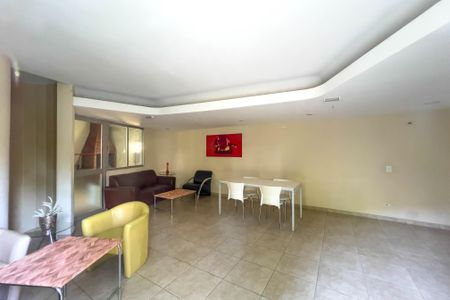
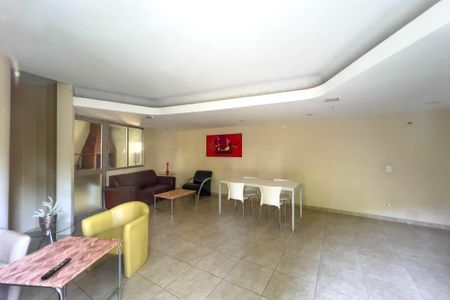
+ remote control (57, 267)
